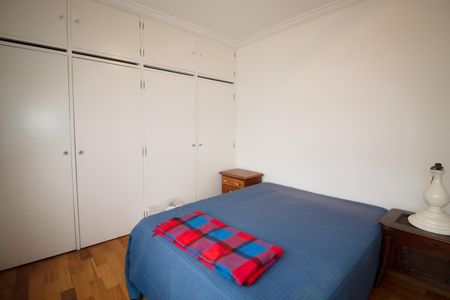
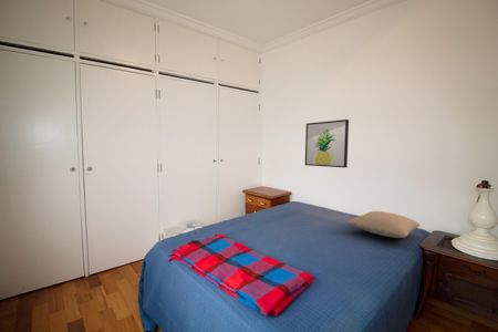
+ pillow (383, 224)
+ wall art (324, 144)
